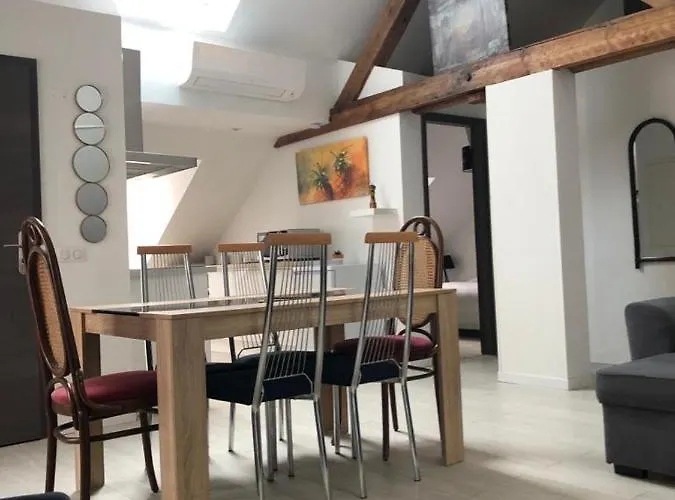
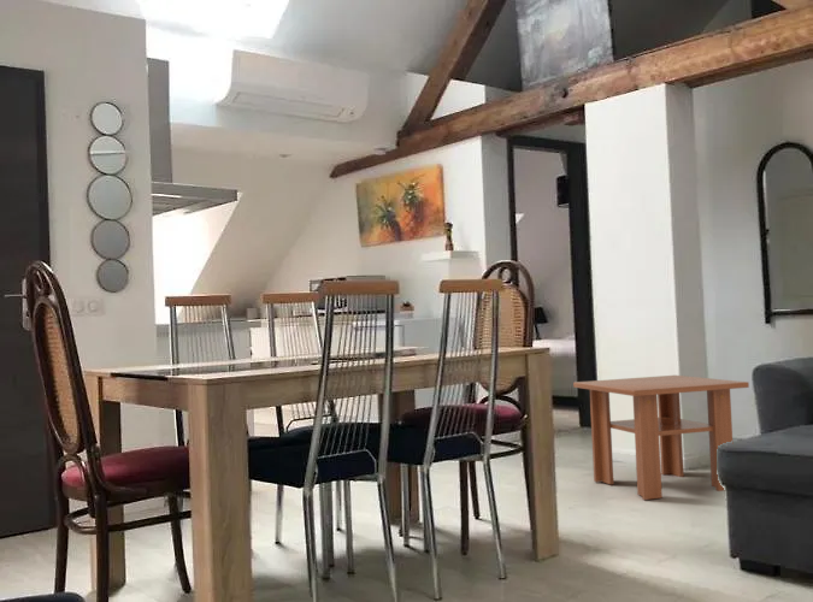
+ coffee table (659, 433)
